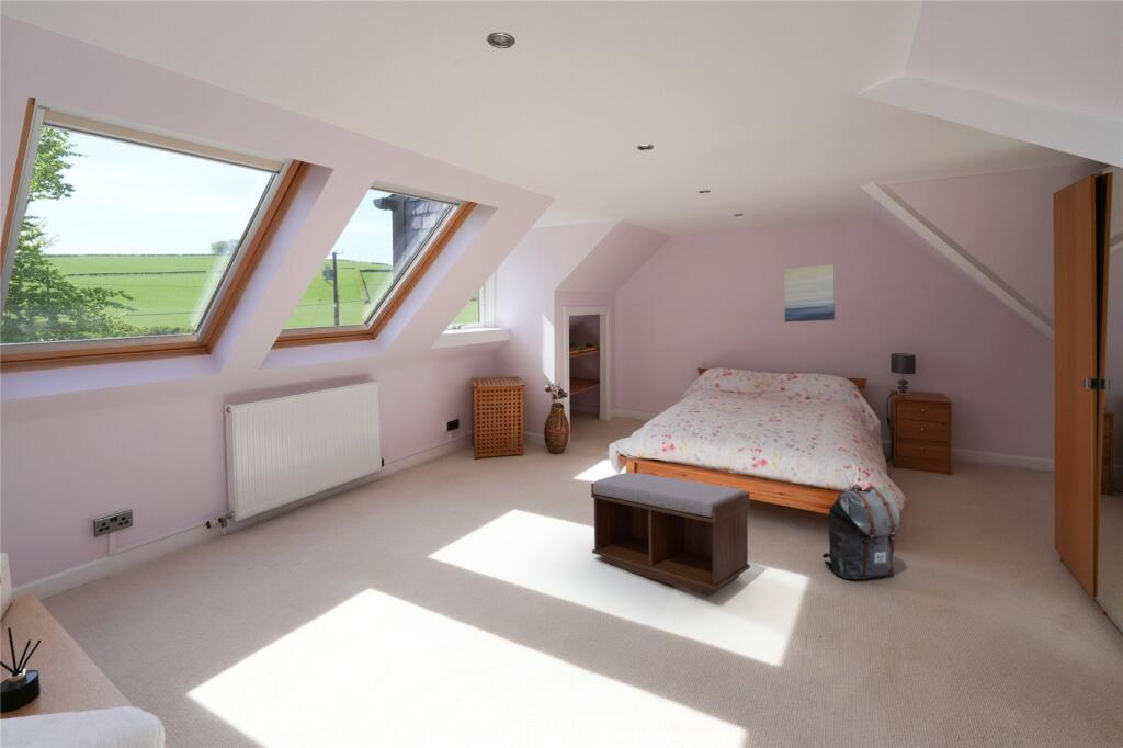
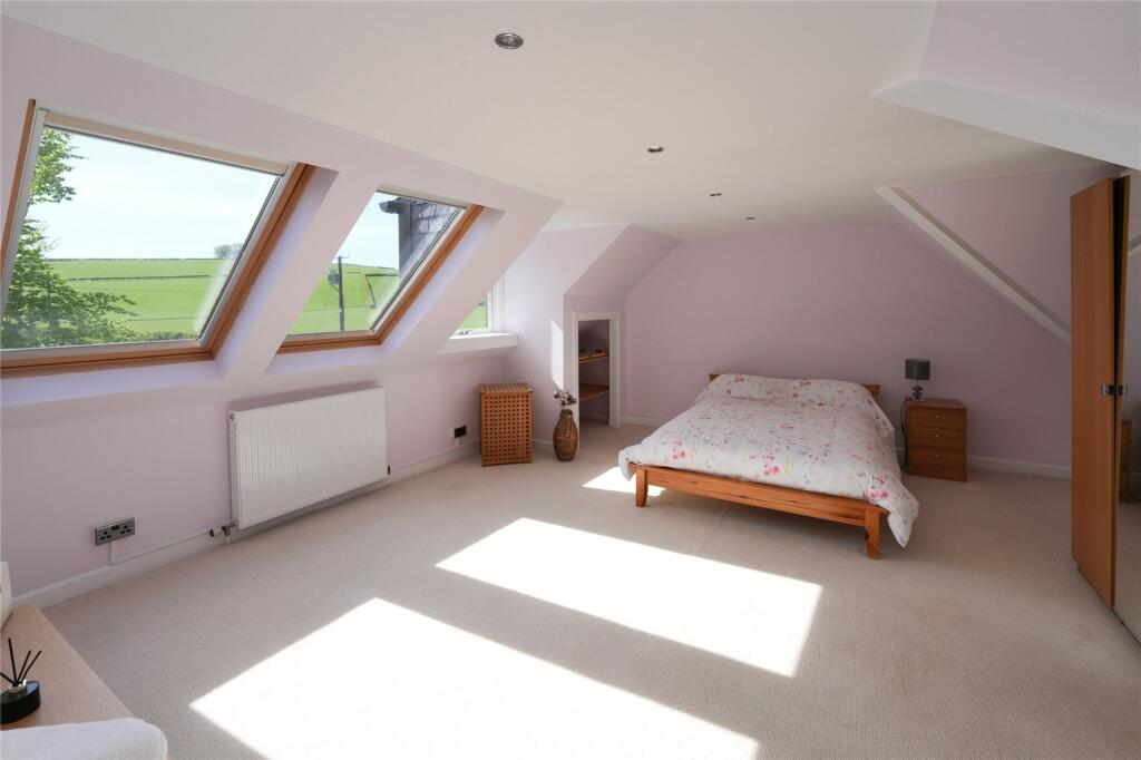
- backpack (860, 528)
- bench (667, 526)
- wall art (808, 294)
